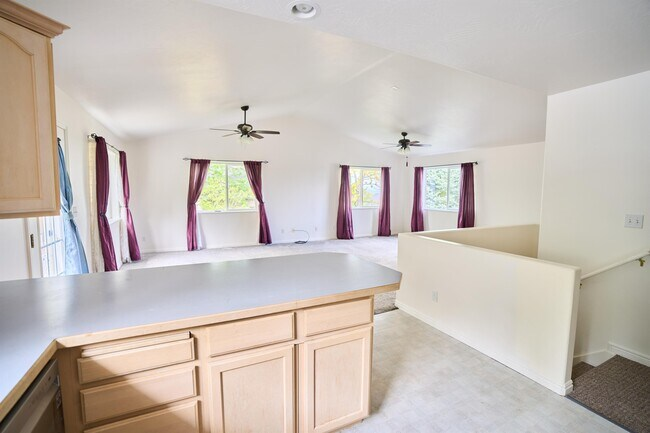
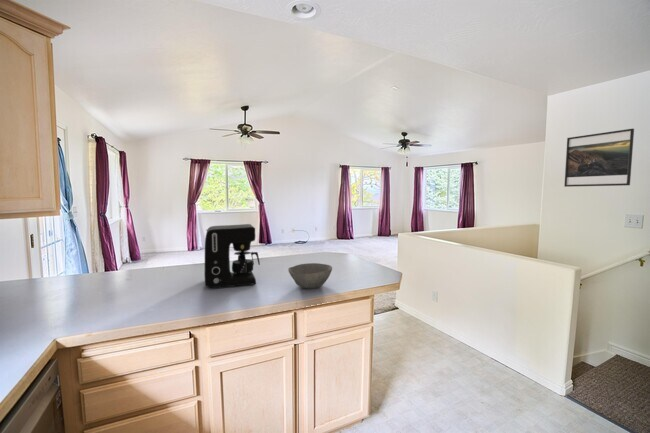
+ bowl (310, 276)
+ coffee maker (234, 254)
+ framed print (596, 159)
